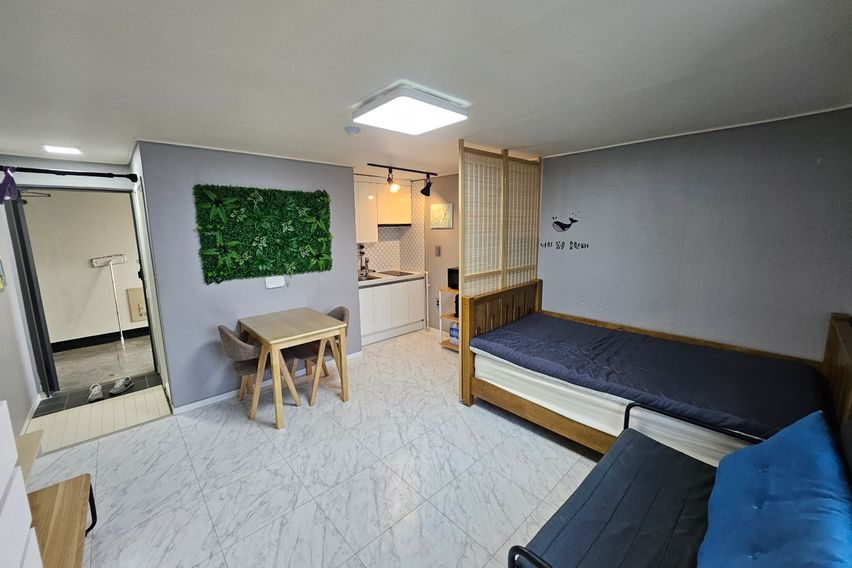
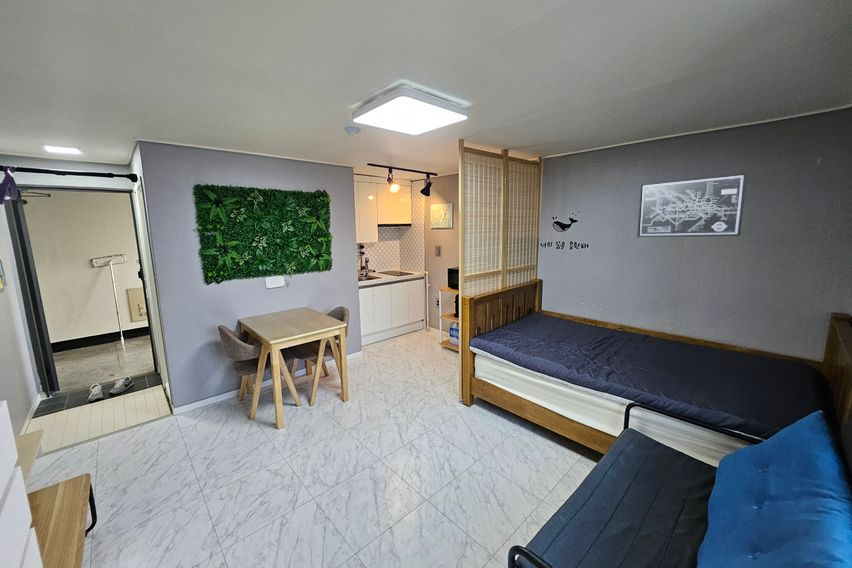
+ wall art (686, 208)
